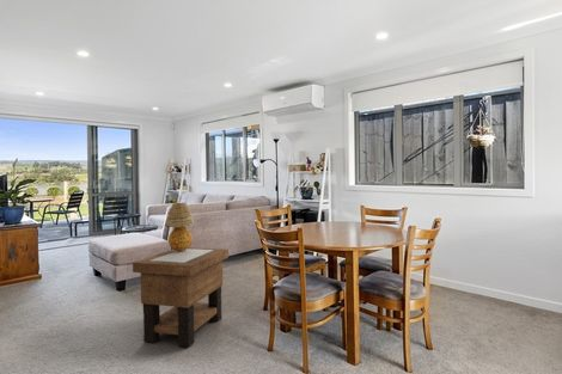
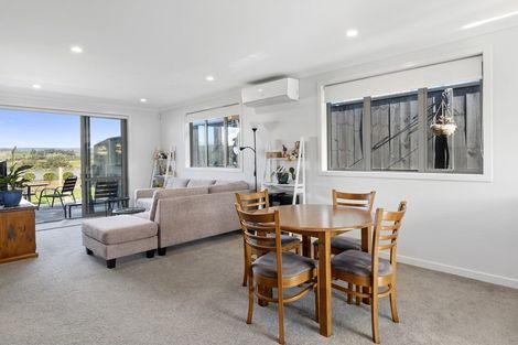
- side table (182, 292)
- table lamp (179, 227)
